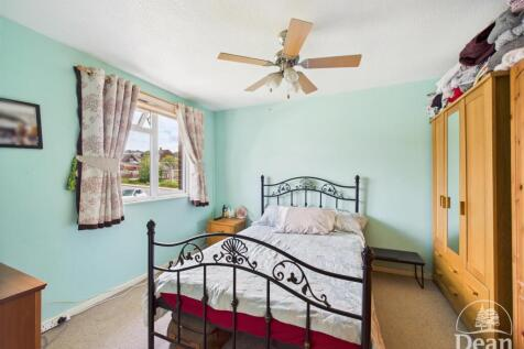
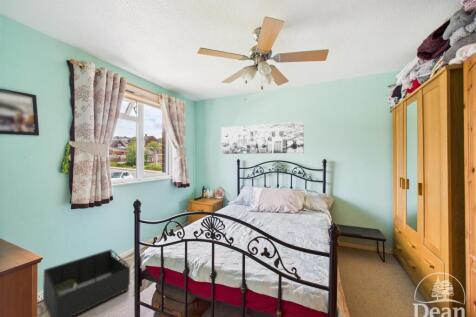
+ storage bin (88, 280)
+ wall art (259, 139)
